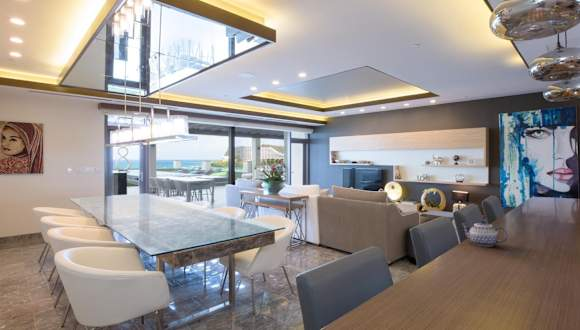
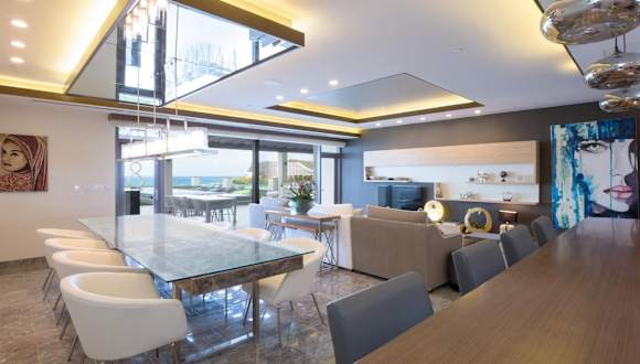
- teapot (483, 232)
